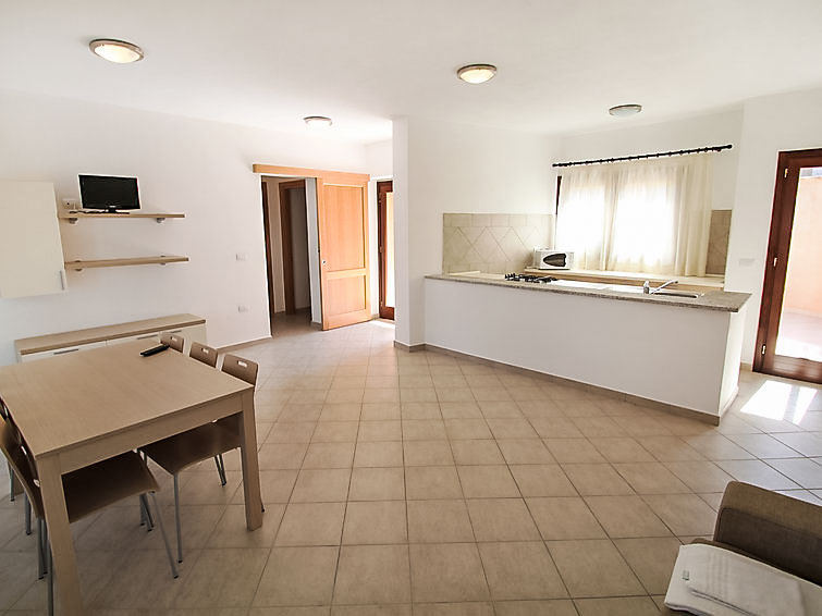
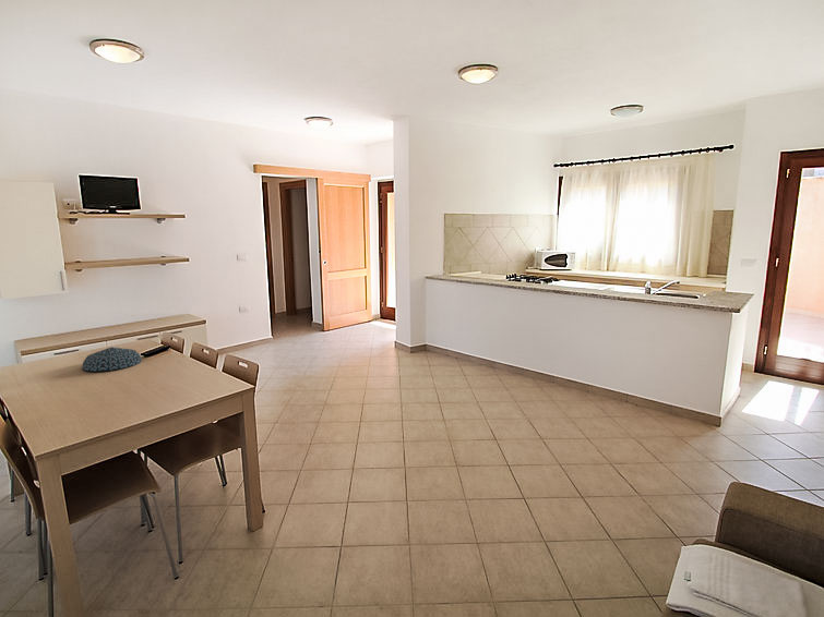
+ bowl (111, 355)
